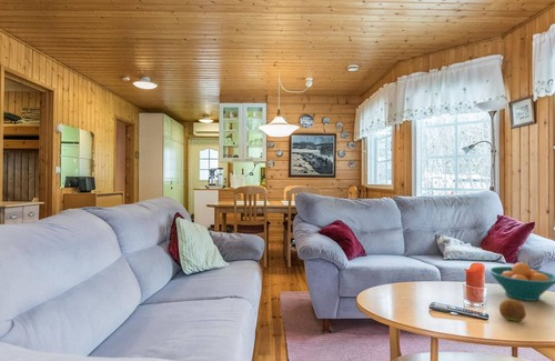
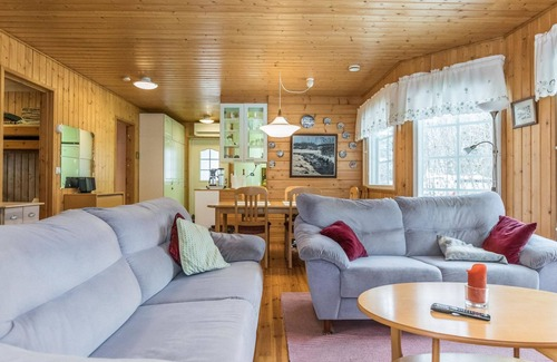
- apple (512, 309)
- fruit bowl (522, 279)
